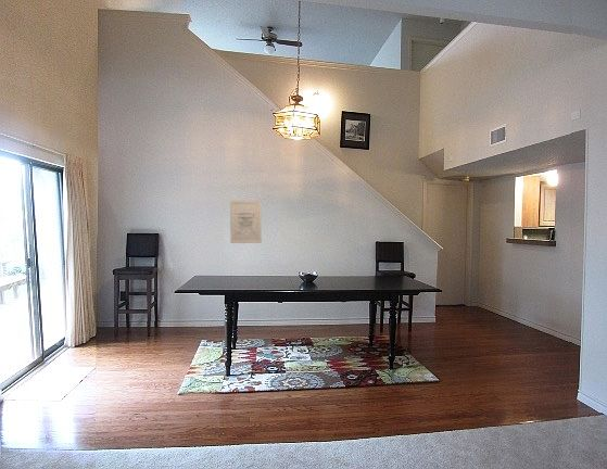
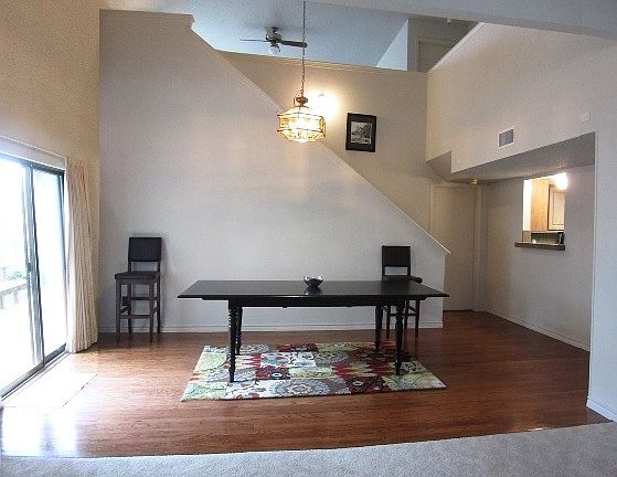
- wall art (245, 221)
